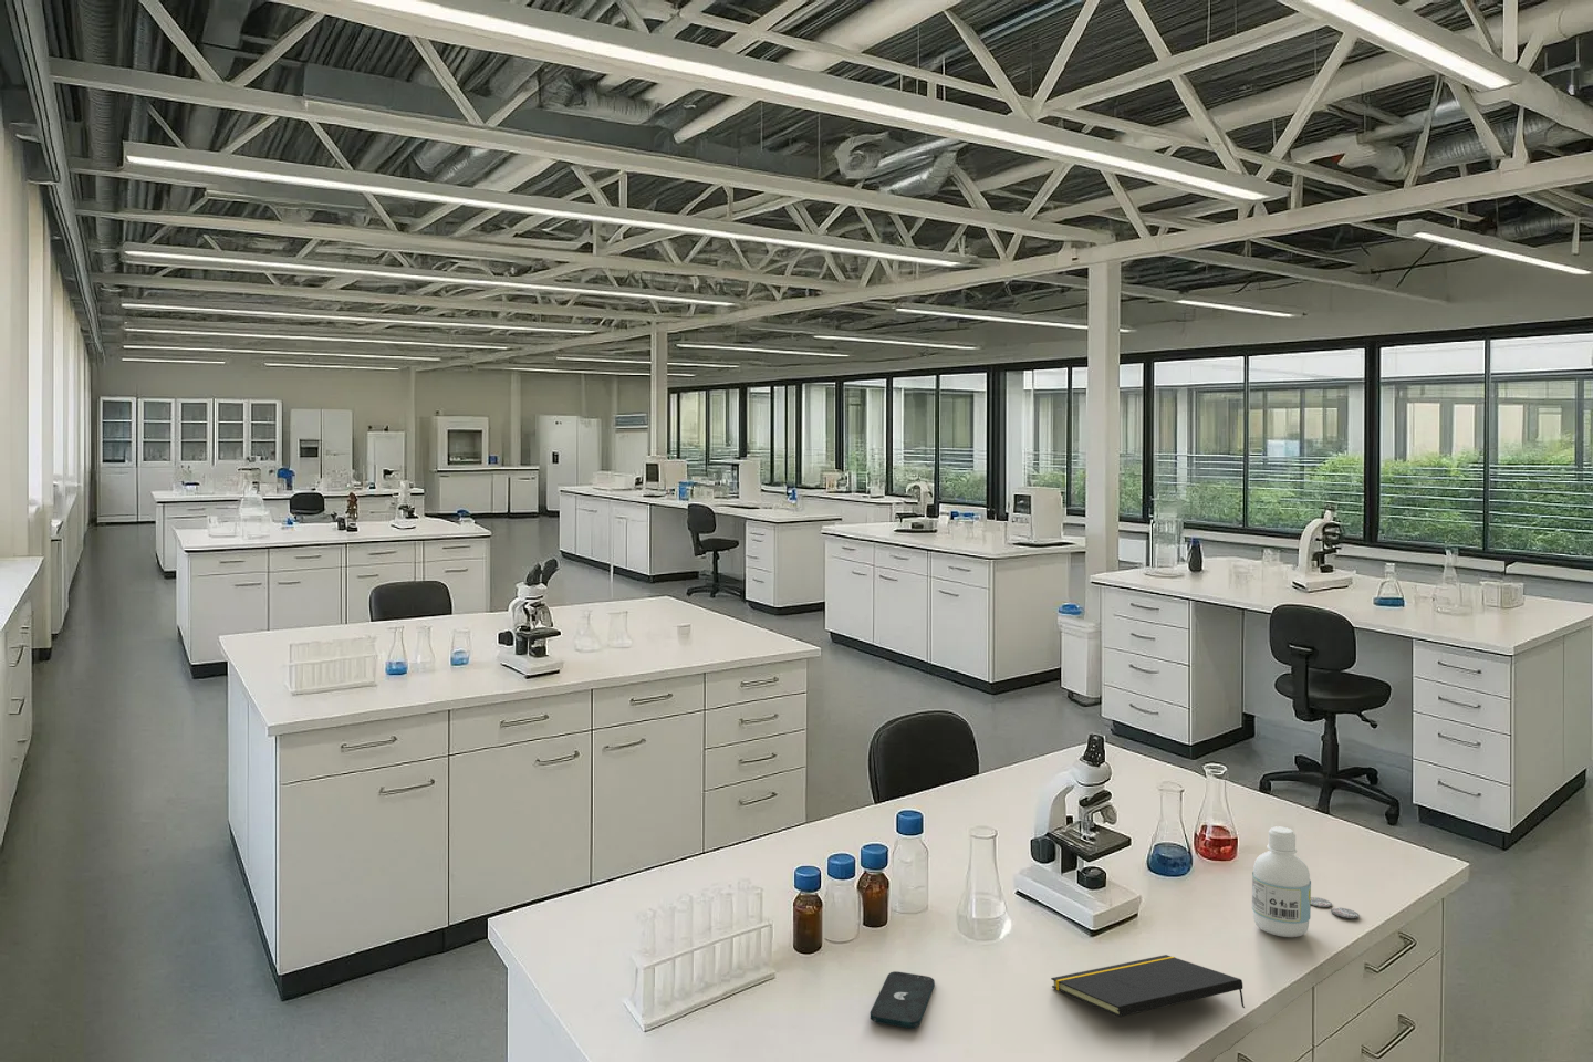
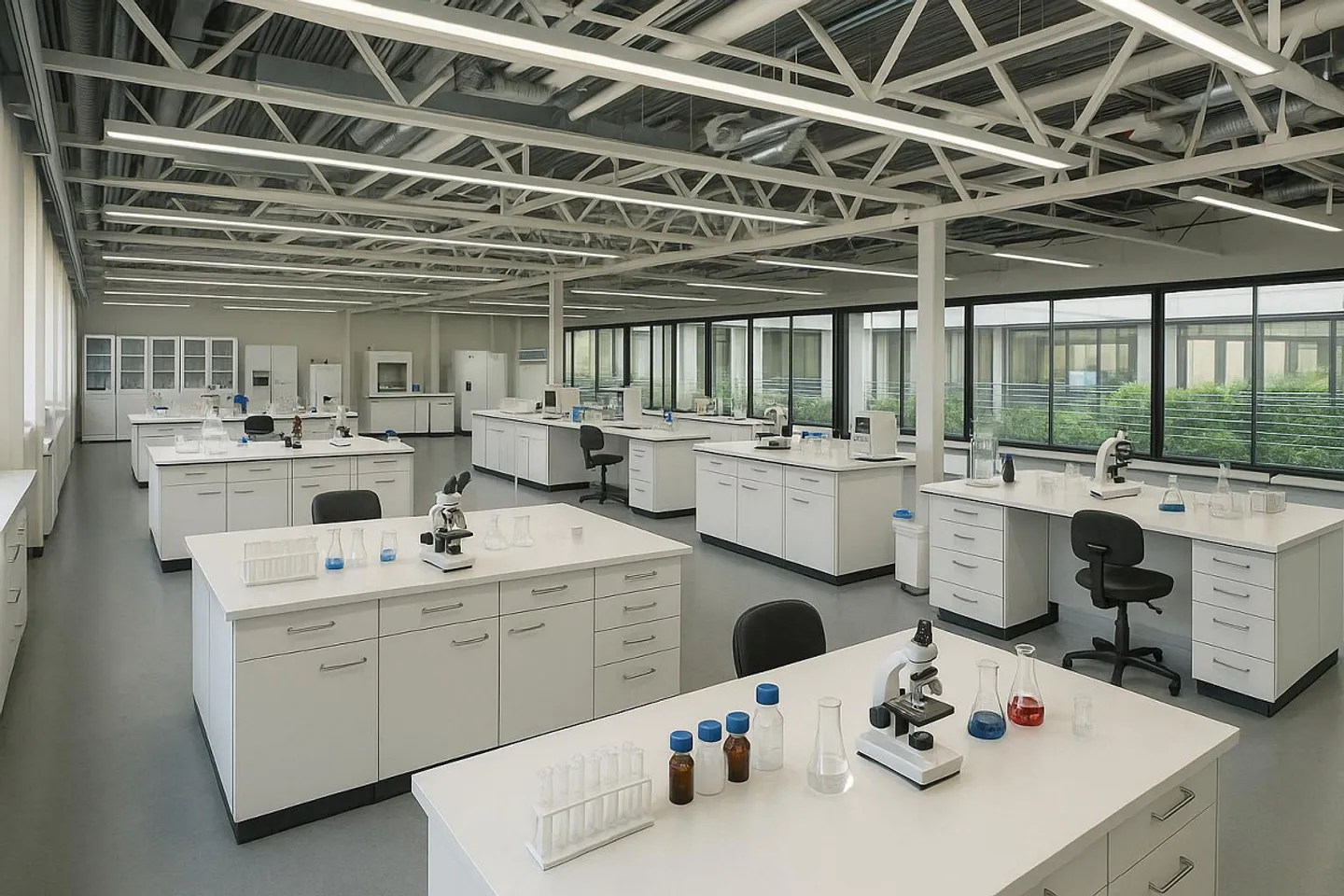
- notepad (1144, 984)
- smartphone (903, 998)
- petri dish (1331, 904)
- bottle (1281, 879)
